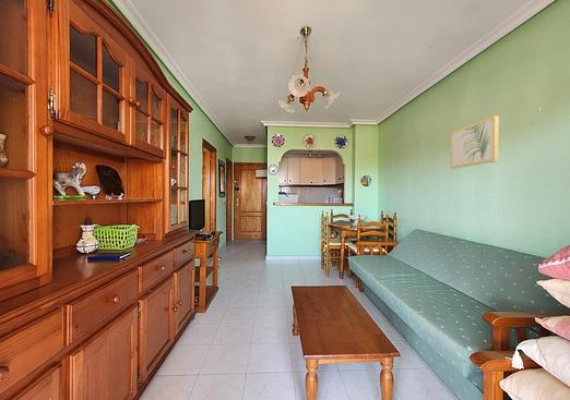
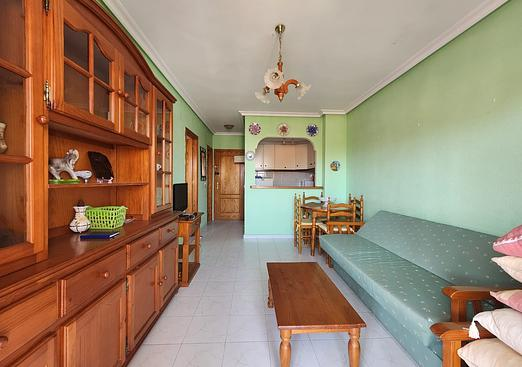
- wall art (472, 145)
